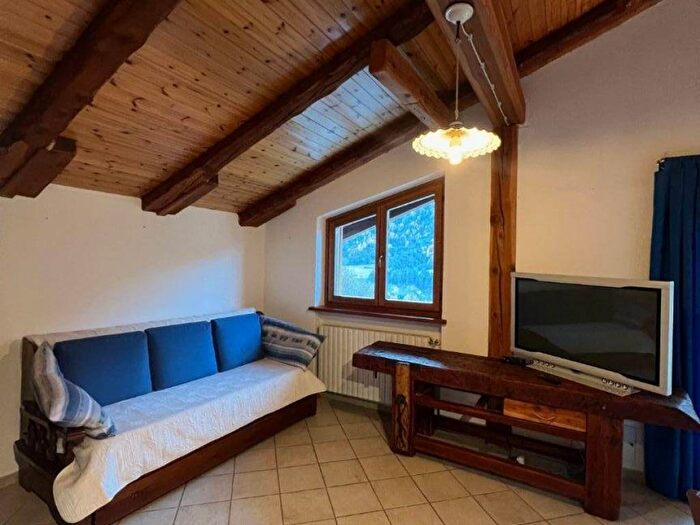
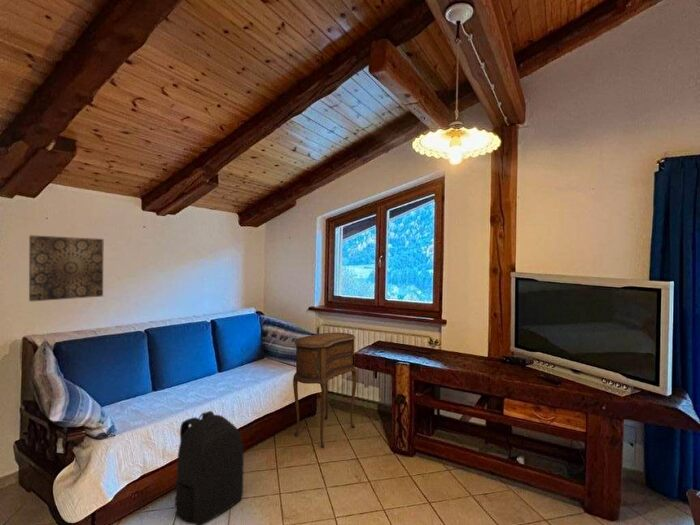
+ side table (324, 384)
+ backpack (206, 457)
+ wall art (68, 268)
